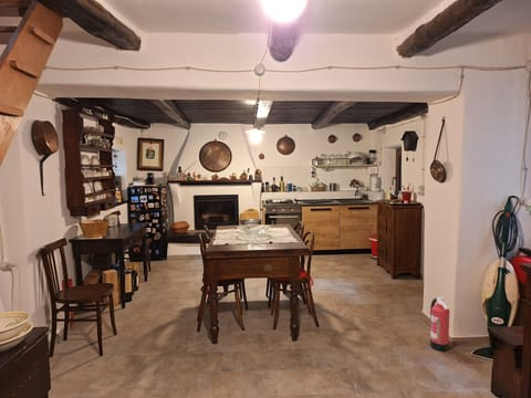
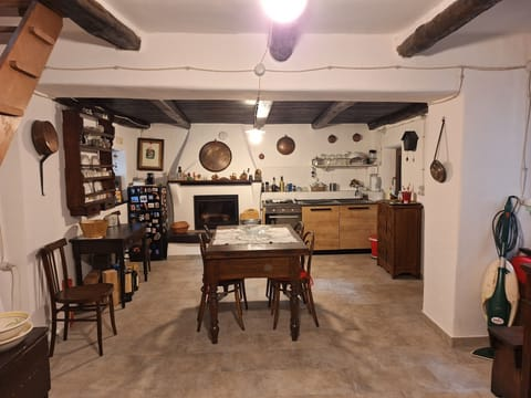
- fire extinguisher (438, 318)
